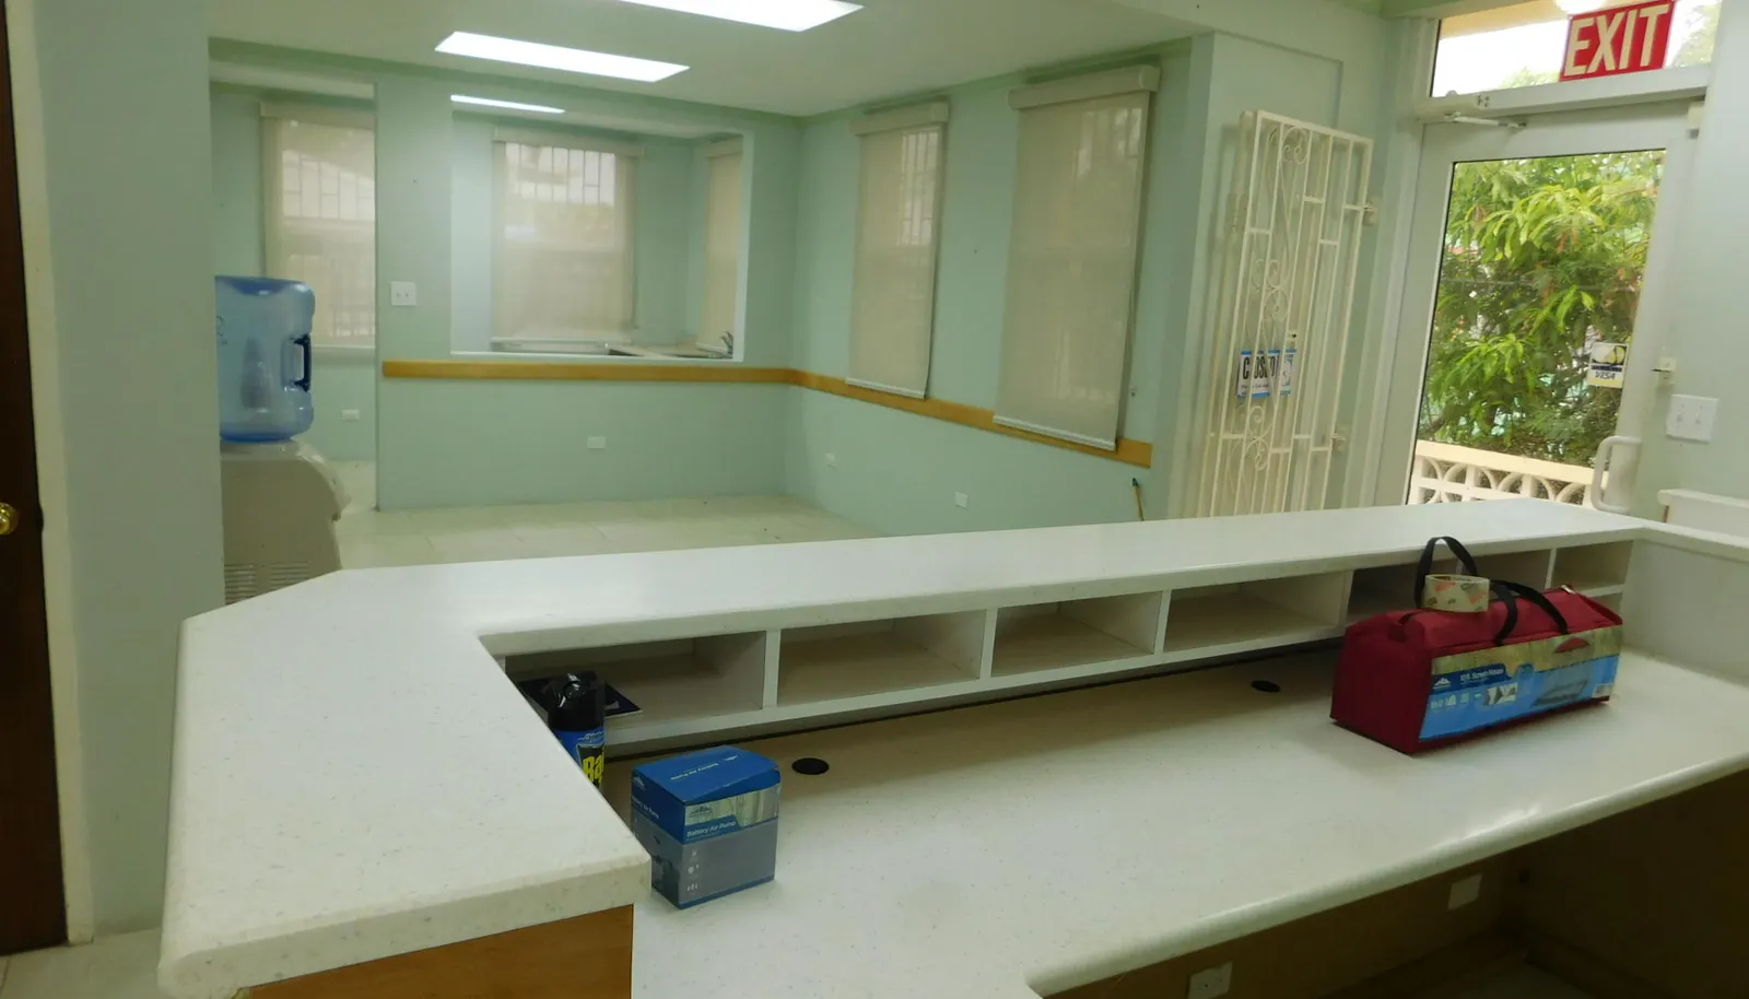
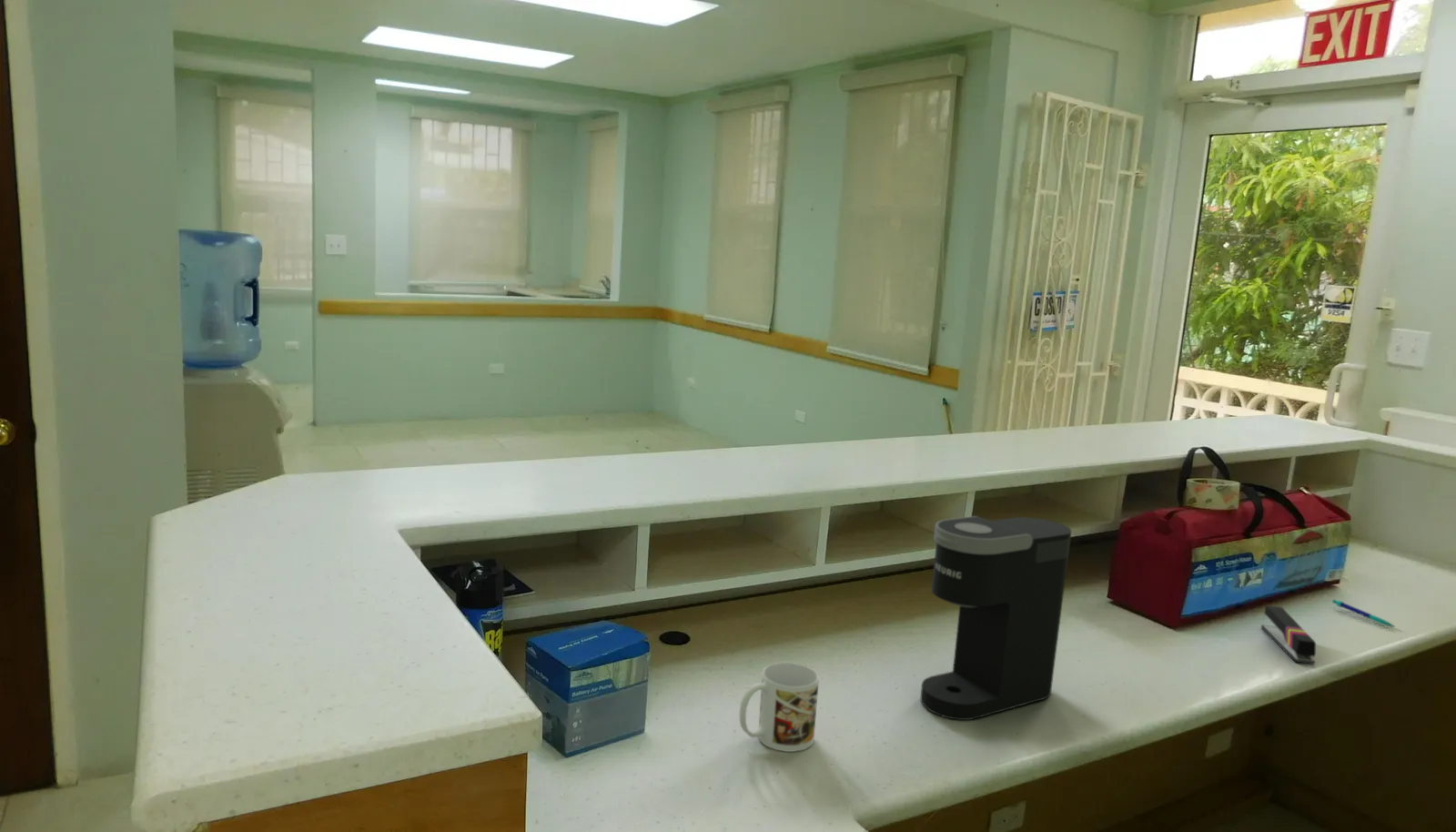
+ pen (1363, 613)
+ mug (777, 707)
+ coffee maker (995, 611)
+ stapler (1289, 633)
